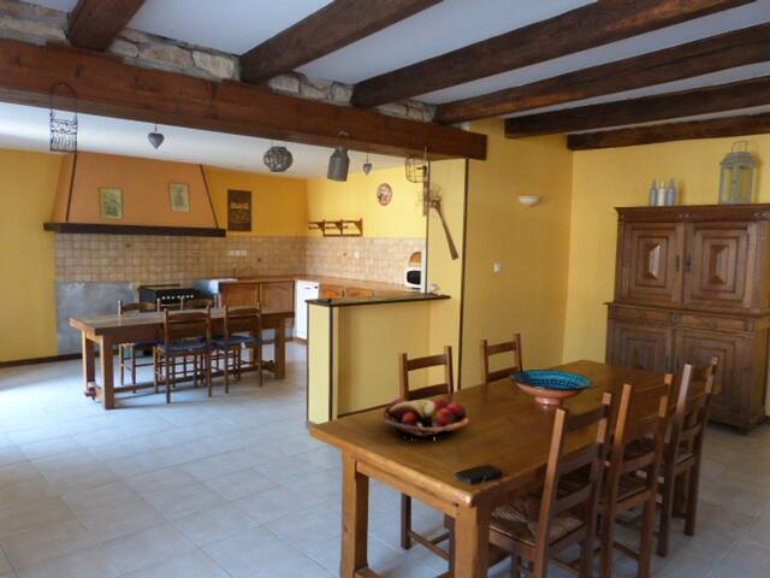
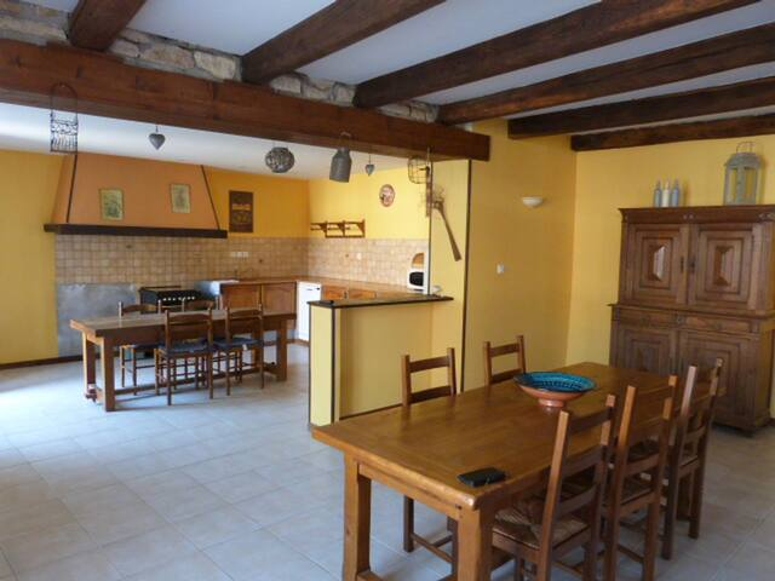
- fruit basket (425, 415)
